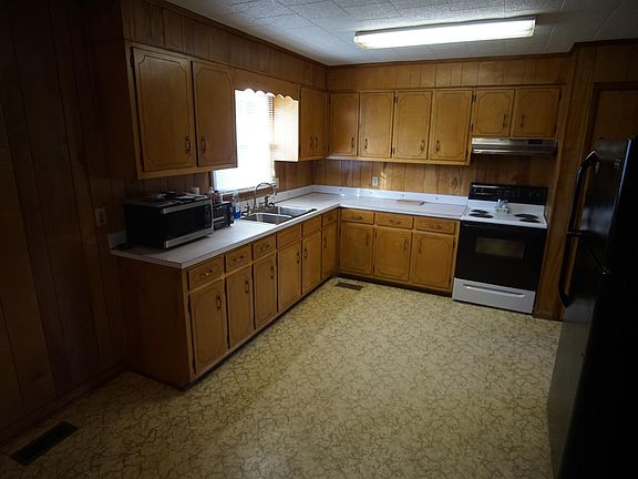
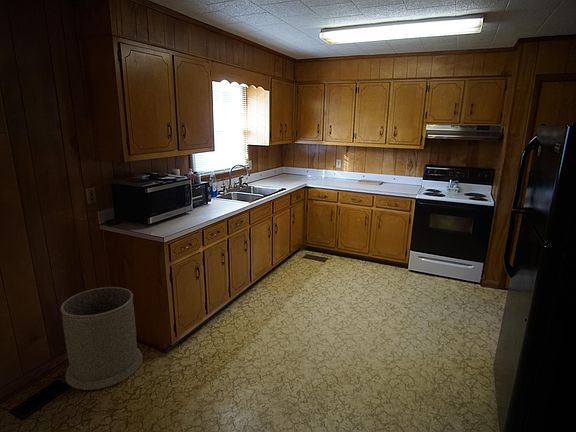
+ trash can (102, 333)
